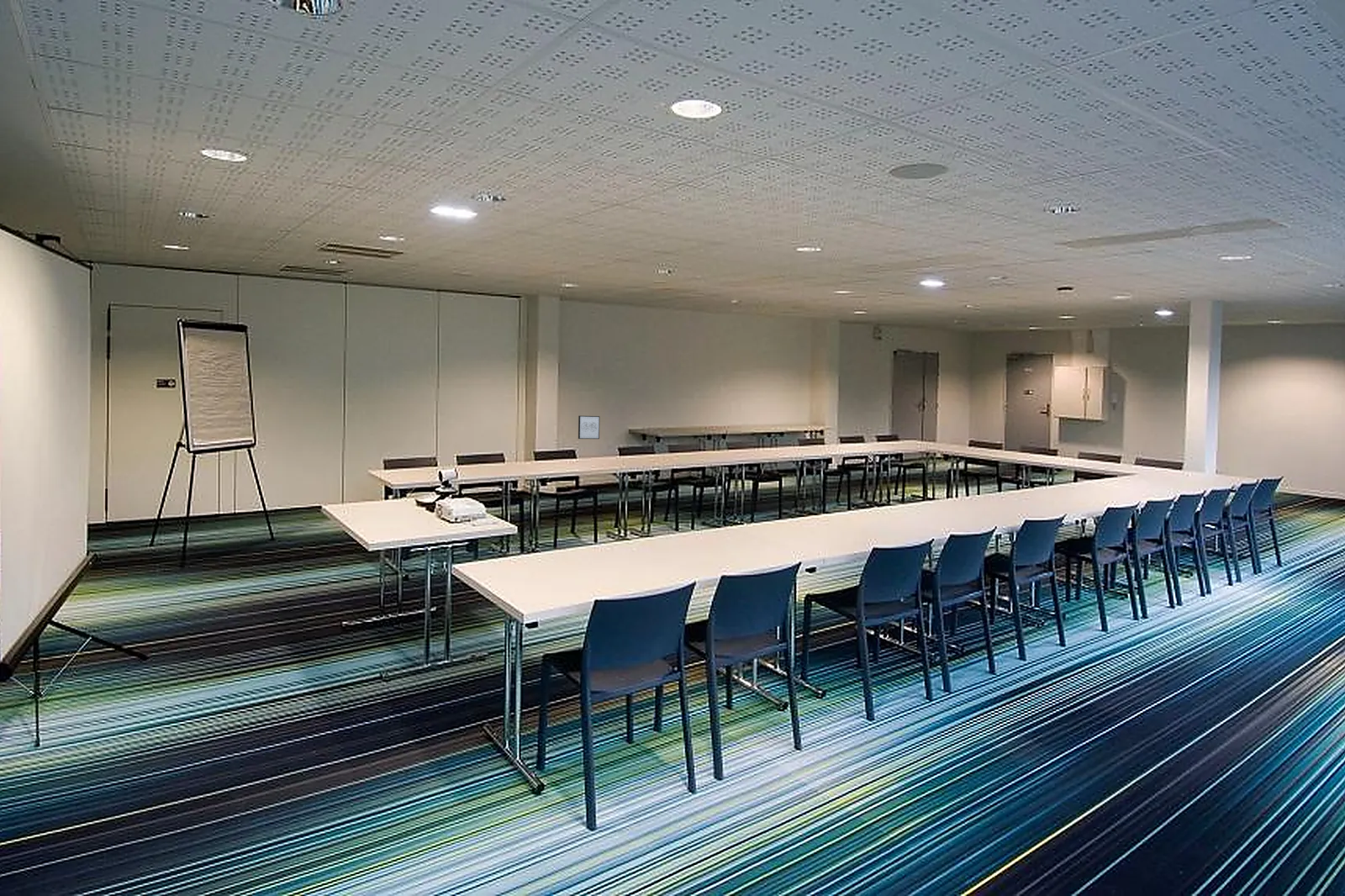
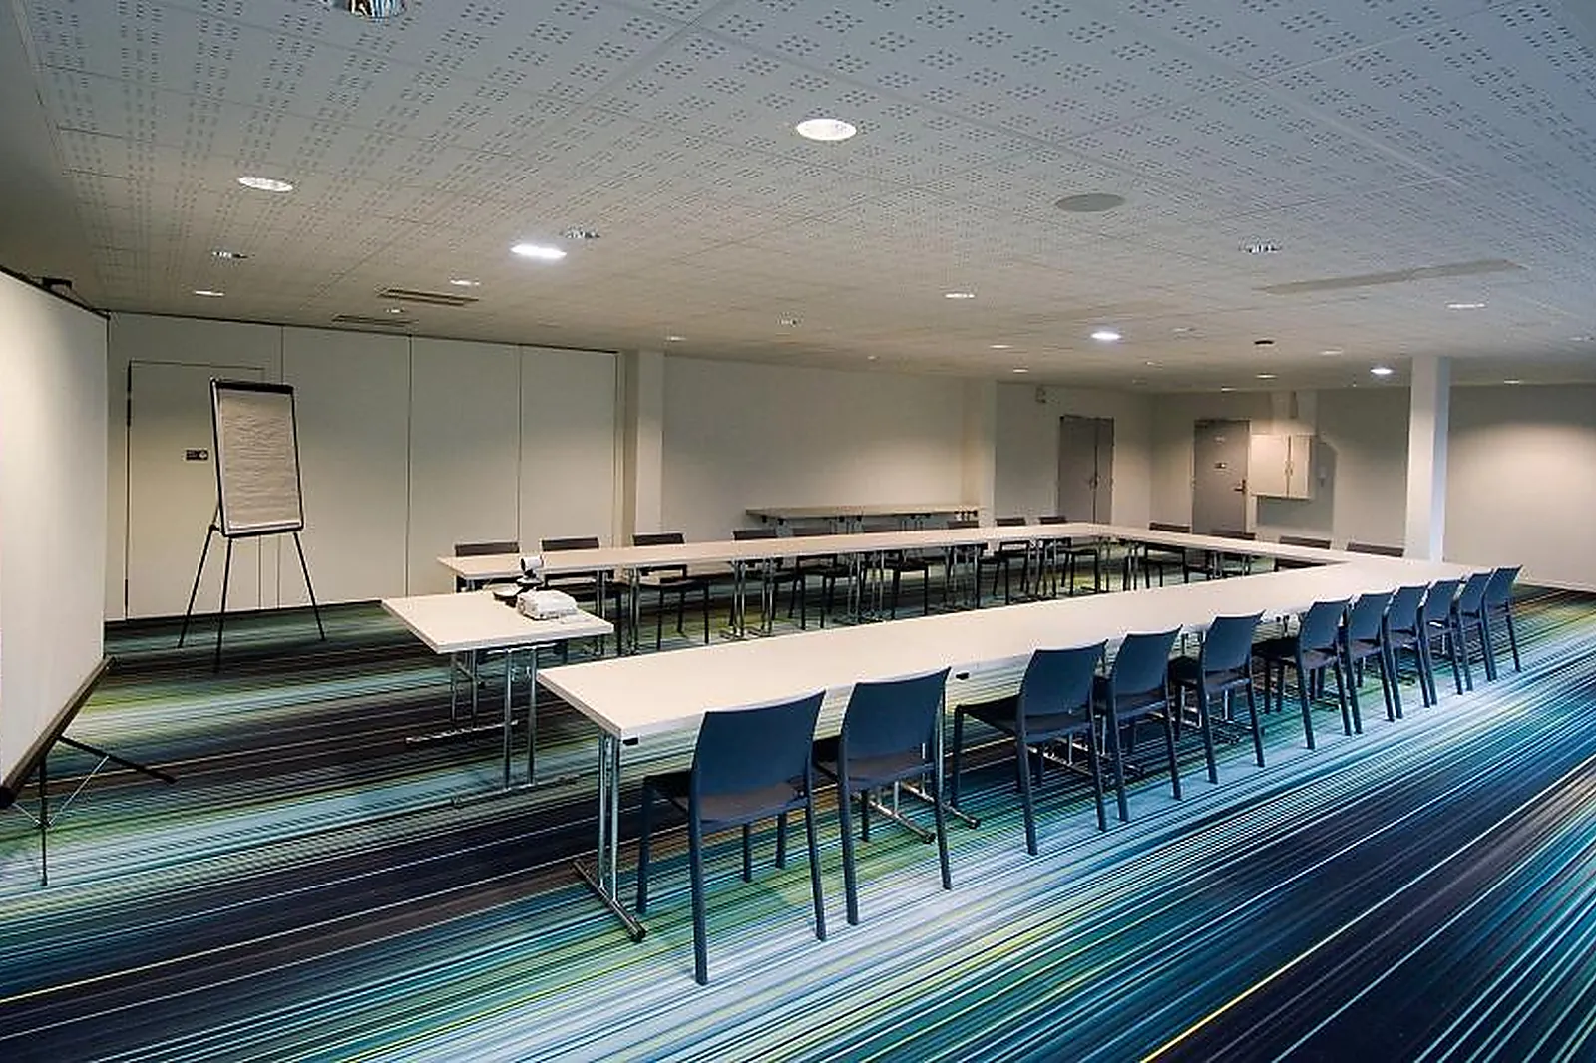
- wall art (588, 427)
